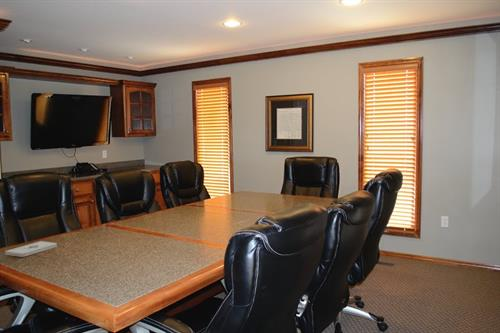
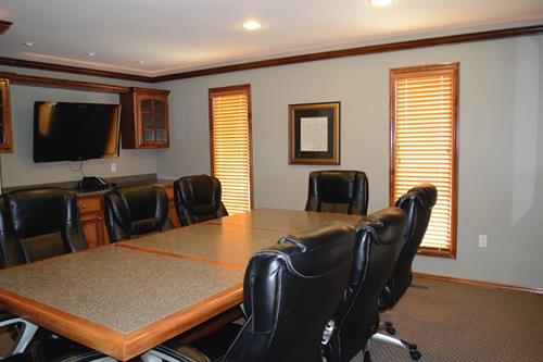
- notepad (32, 248)
